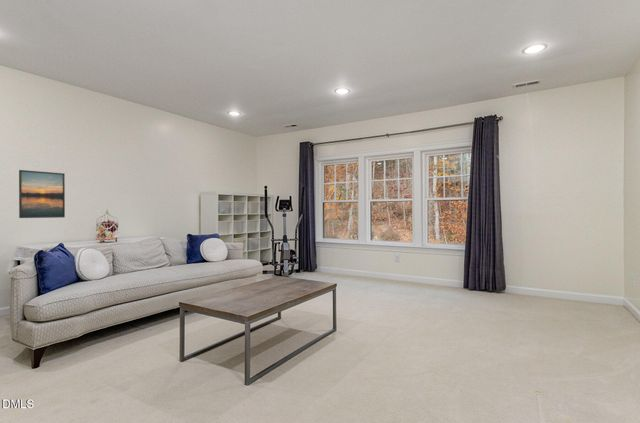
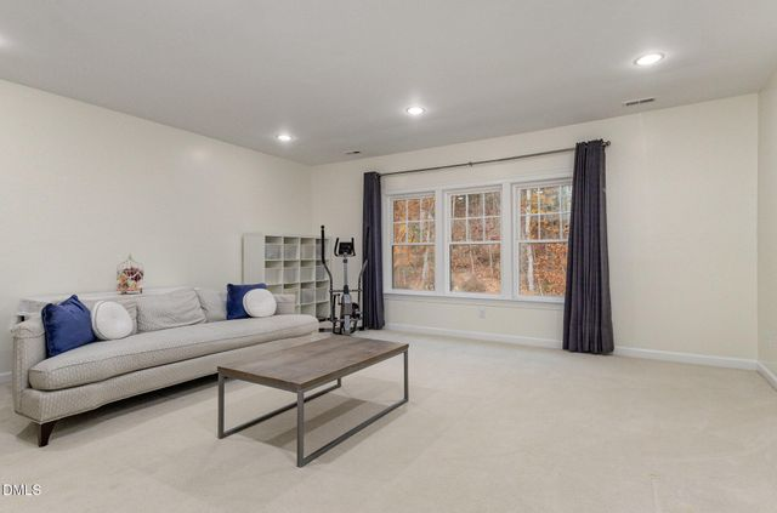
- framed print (42, 194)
